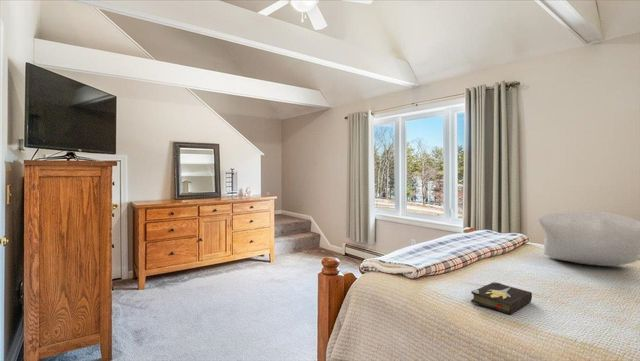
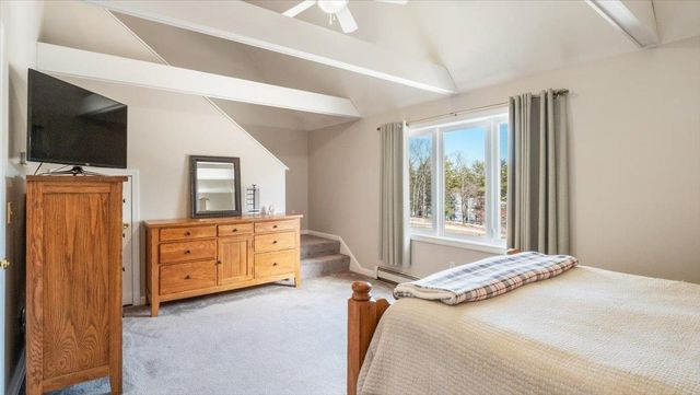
- pillow (589, 238)
- hardback book (501, 296)
